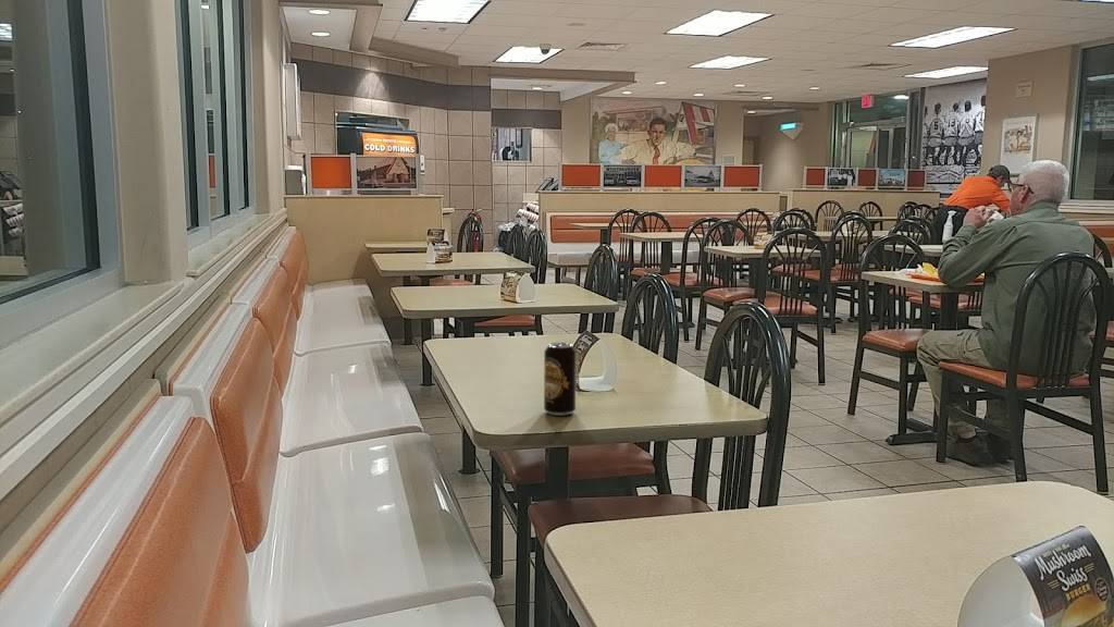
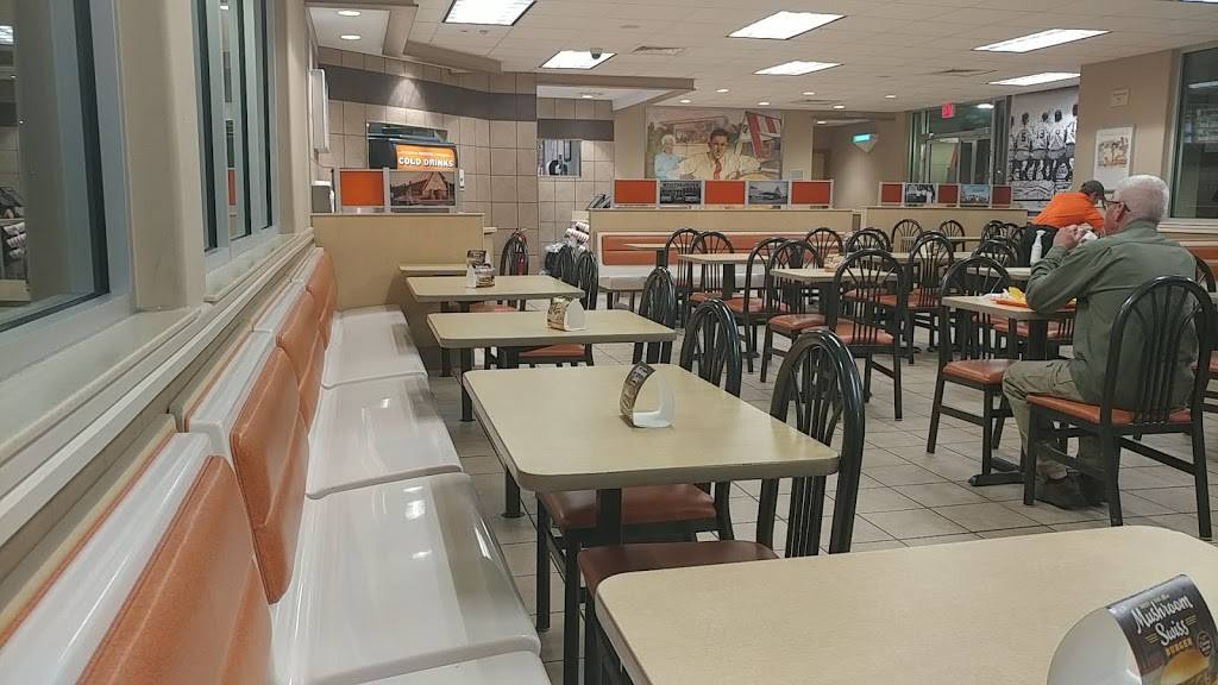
- beverage can (559, 378)
